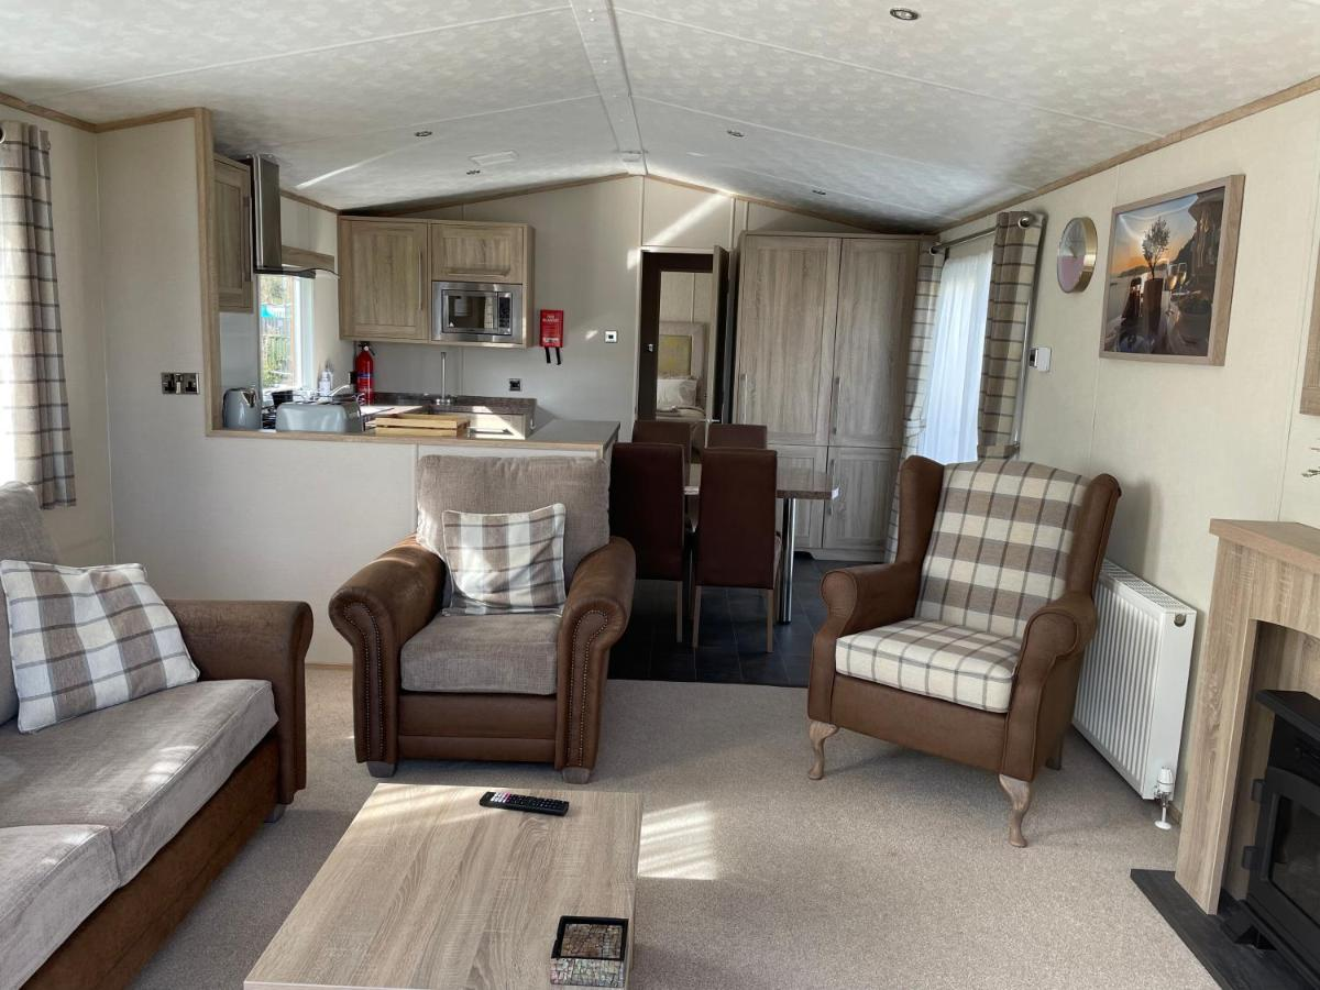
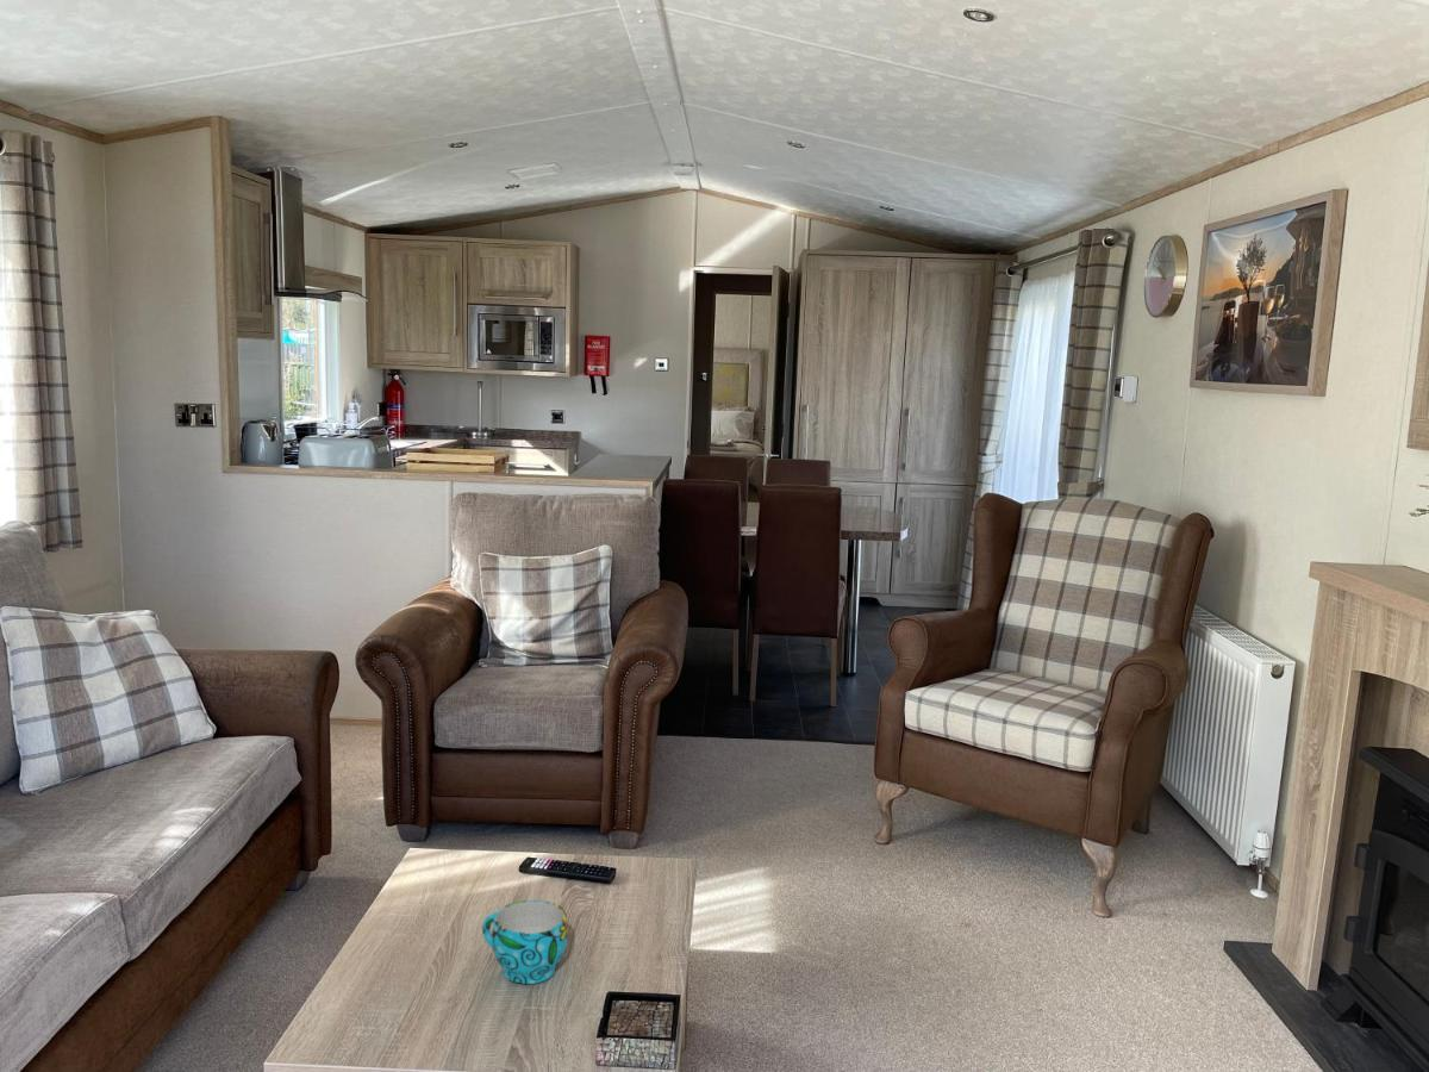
+ cup (524, 943)
